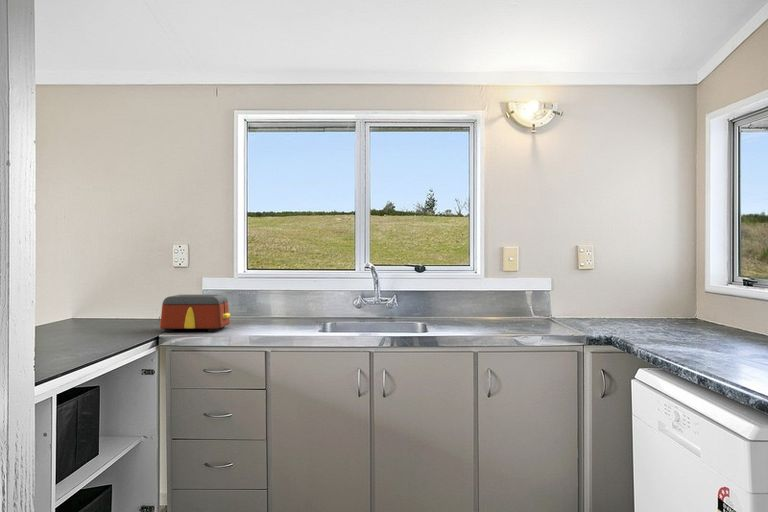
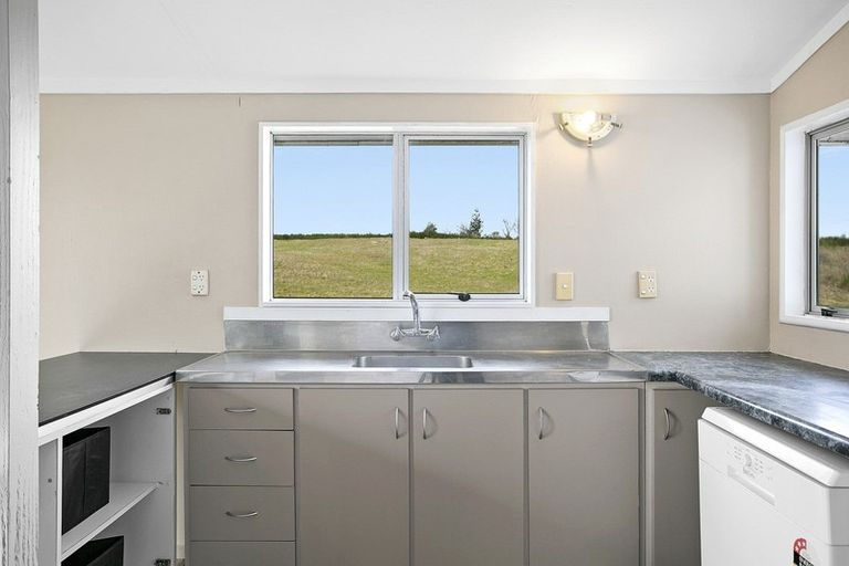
- toaster (197, 312)
